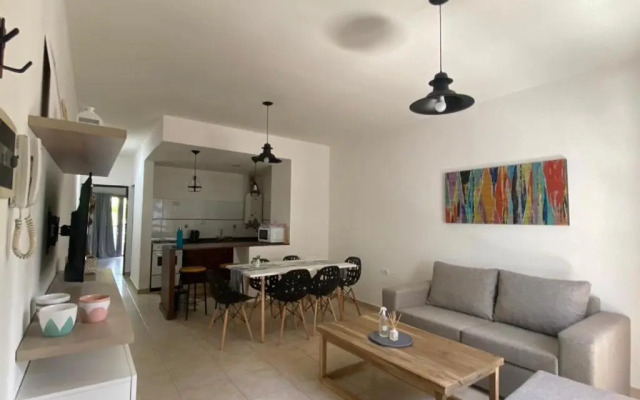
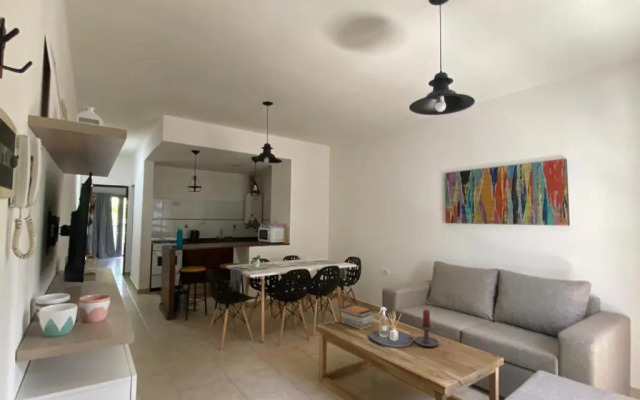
+ book stack (356, 316)
+ candle holder (423, 325)
